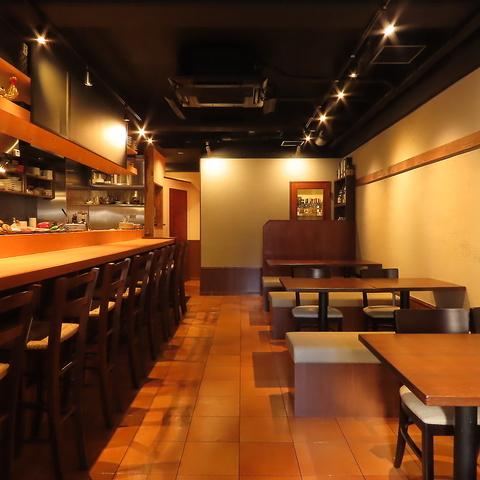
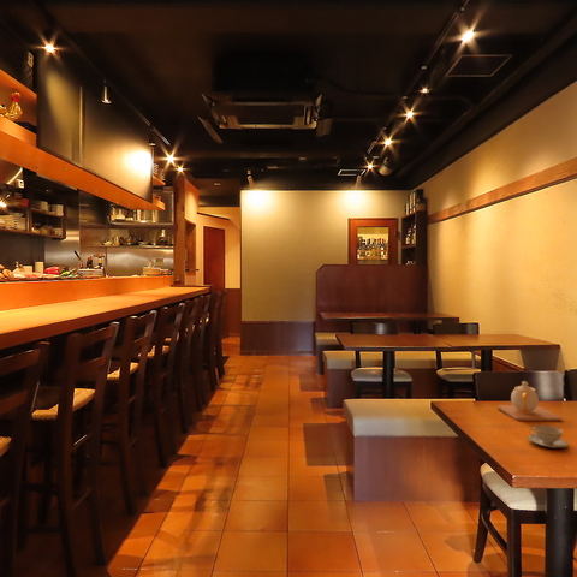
+ teapot (528, 398)
+ chinaware (547, 435)
